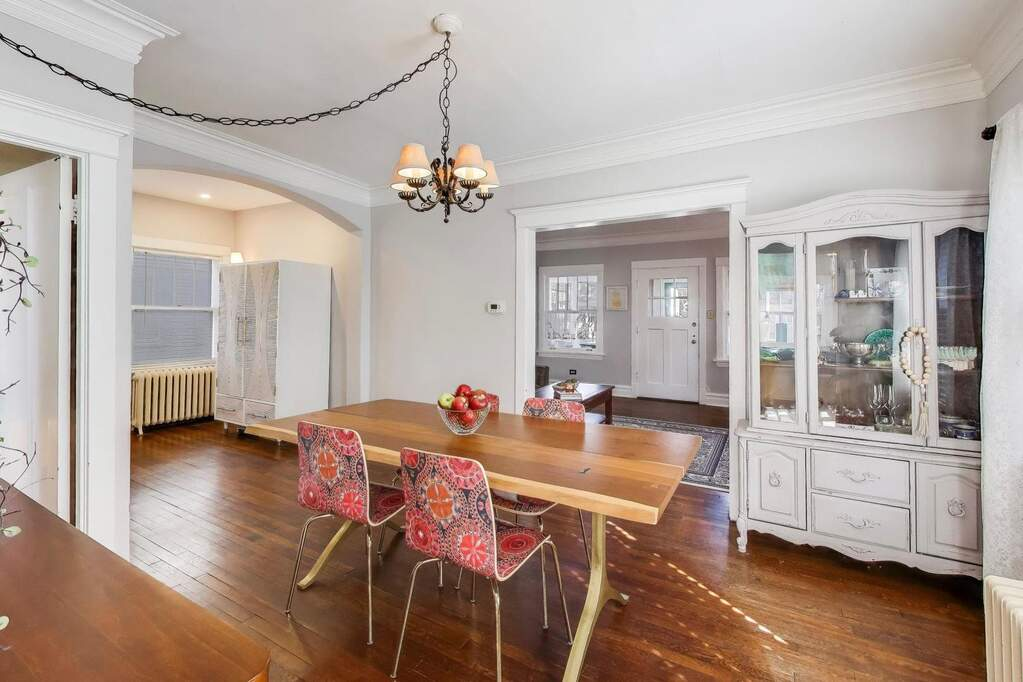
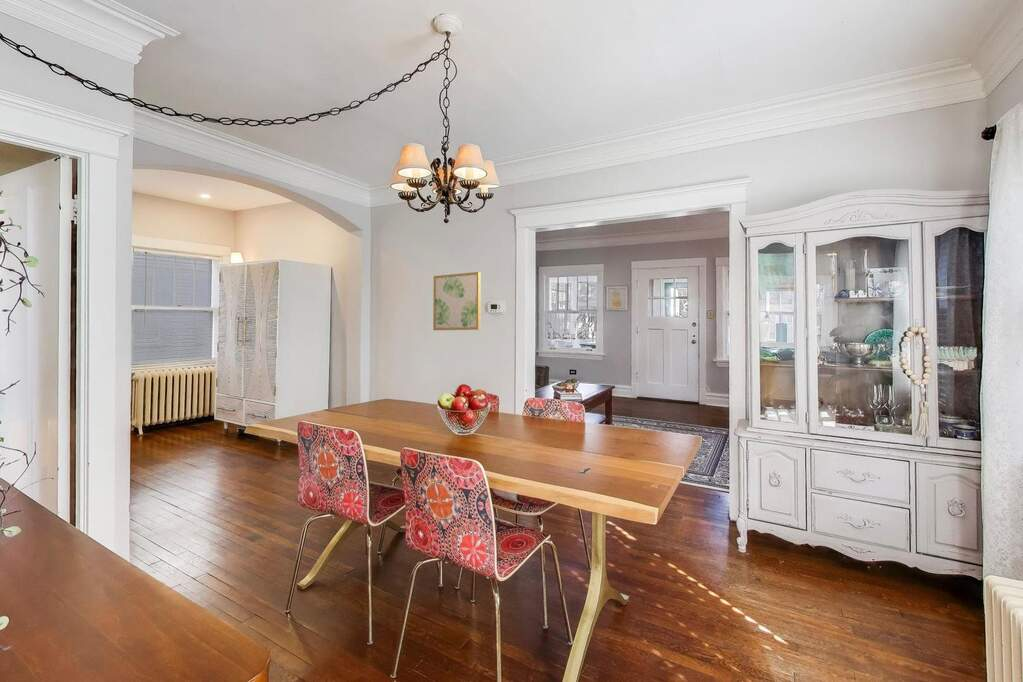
+ wall art (456, 302)
